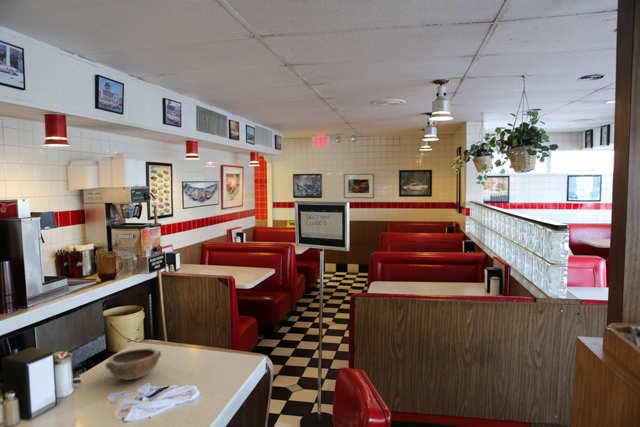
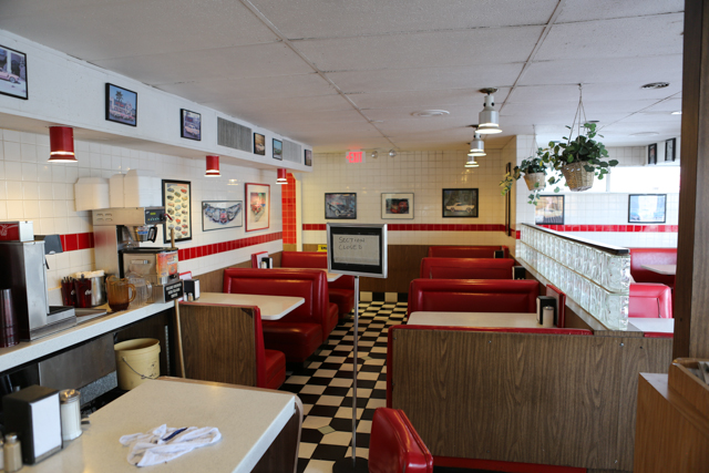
- bowl (134, 364)
